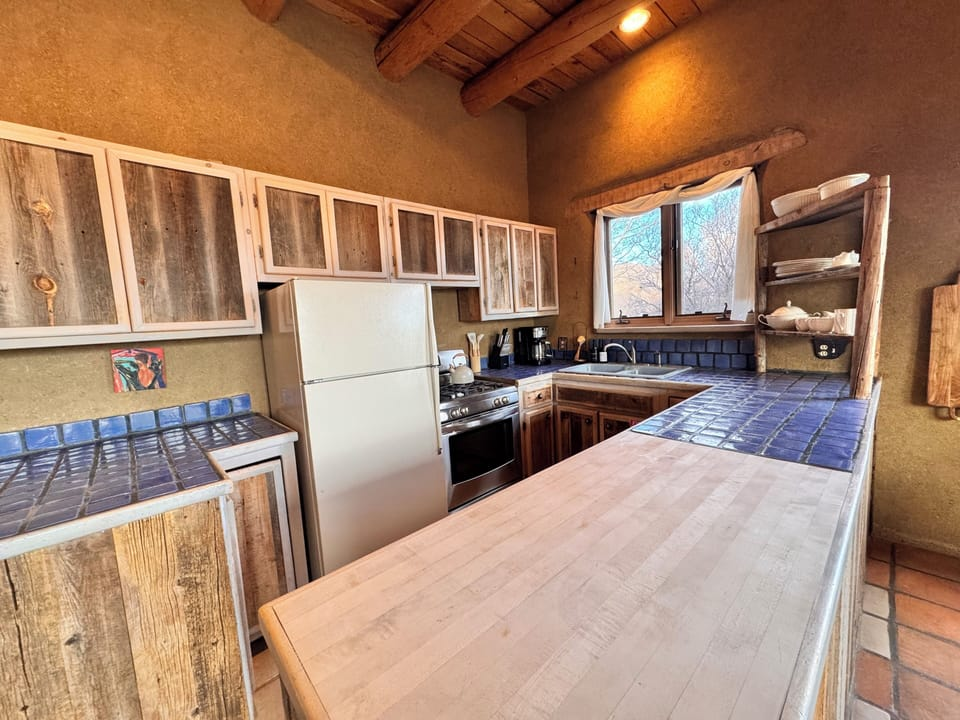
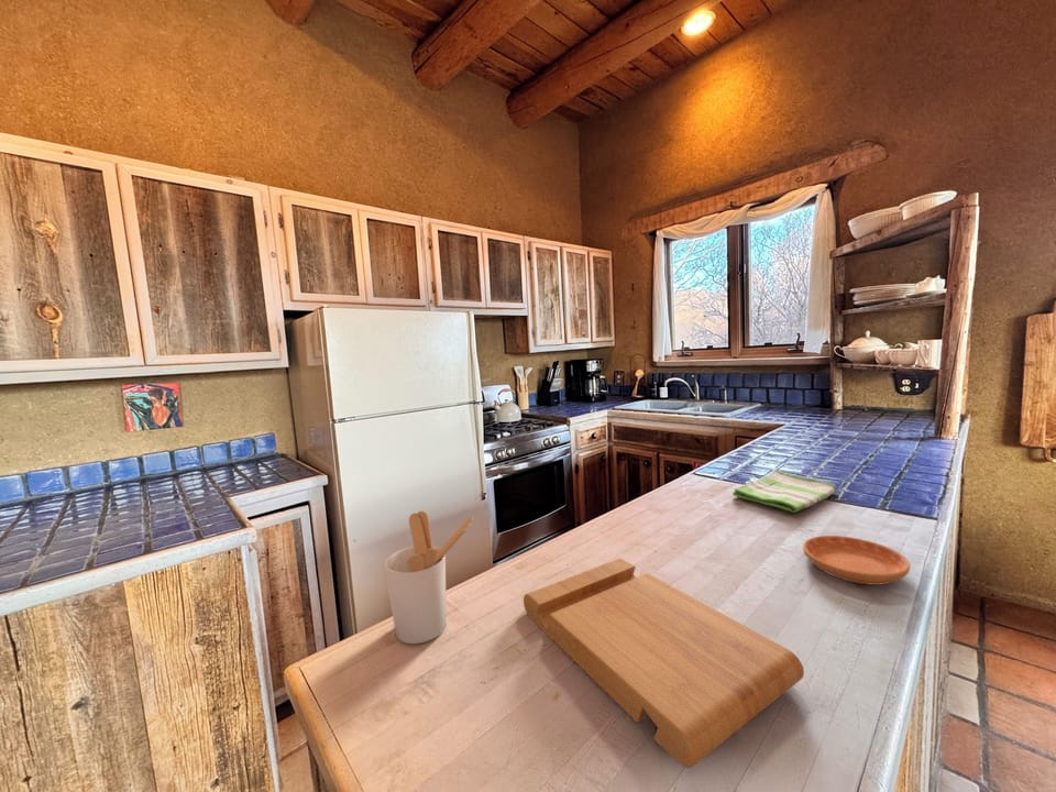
+ saucer (853, 560)
+ dish towel (784, 488)
+ cutting board (642, 630)
+ utensil holder (432, 573)
